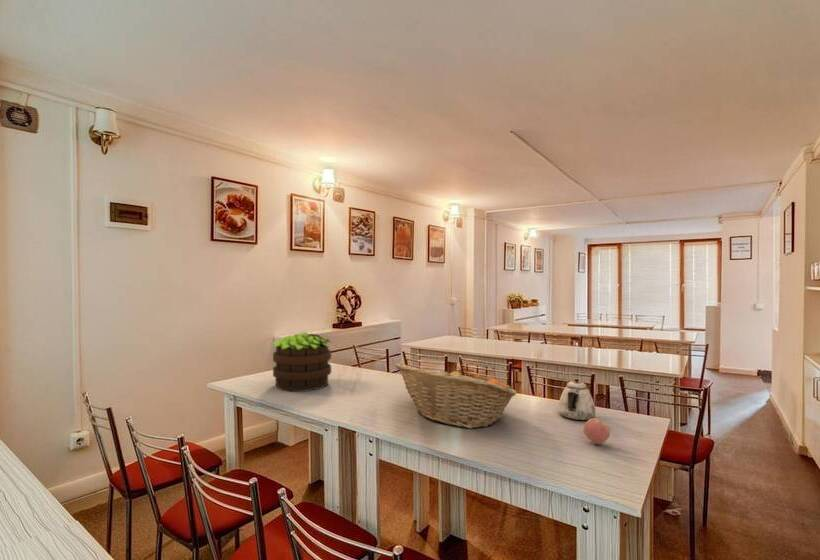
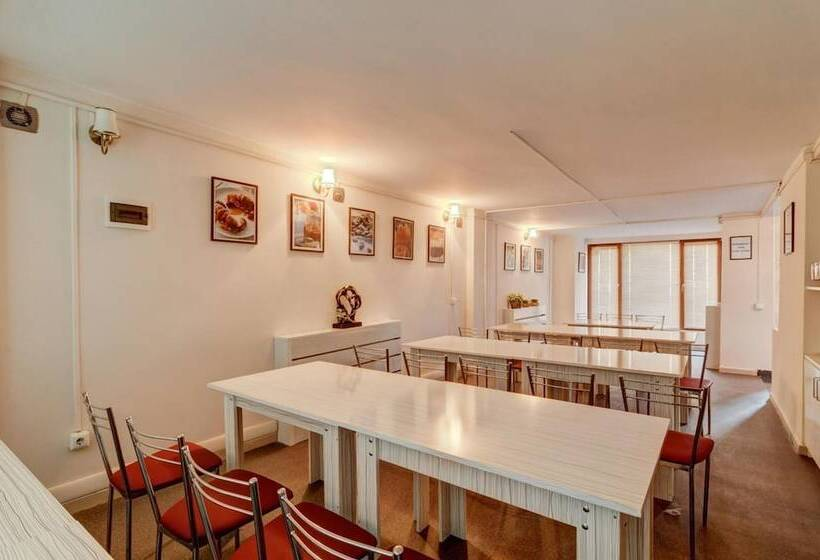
- teapot (577, 396)
- apple (596, 431)
- potted plant (302, 358)
- fruit basket (453, 388)
